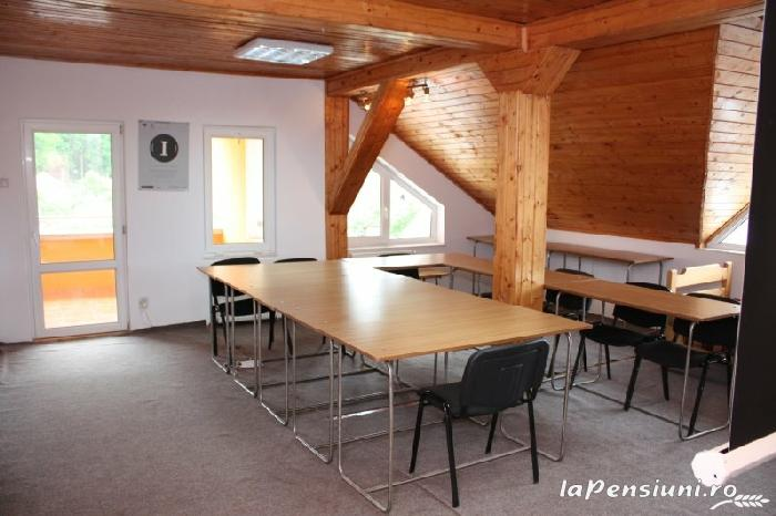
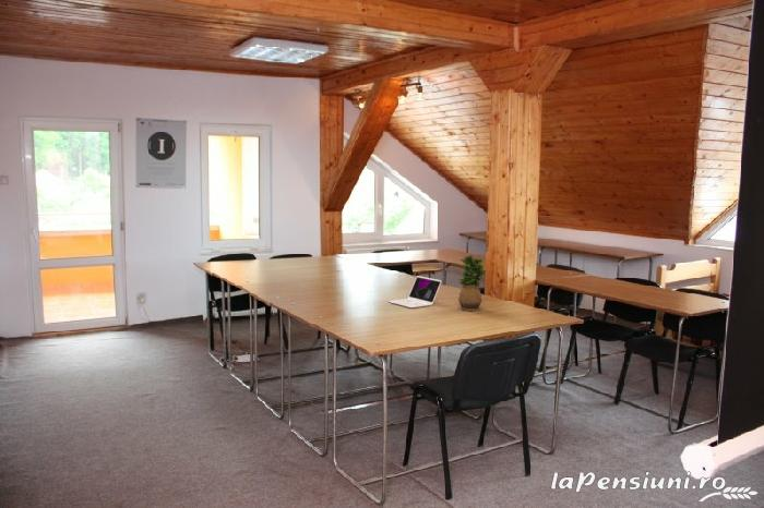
+ potted plant (474, 281)
+ laptop (414, 290)
